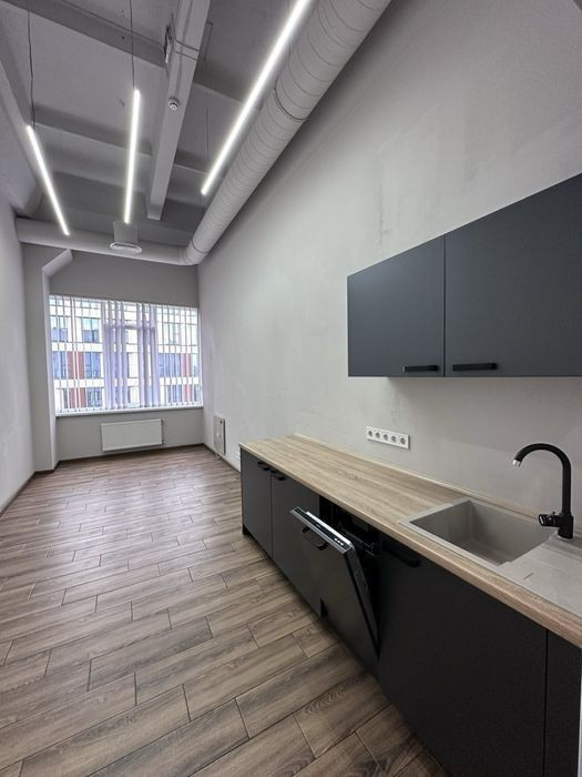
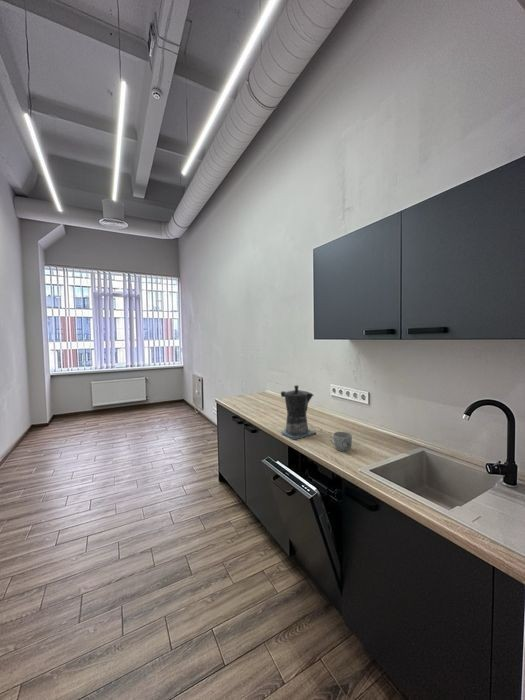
+ mug (340, 442)
+ coffee maker (296, 409)
